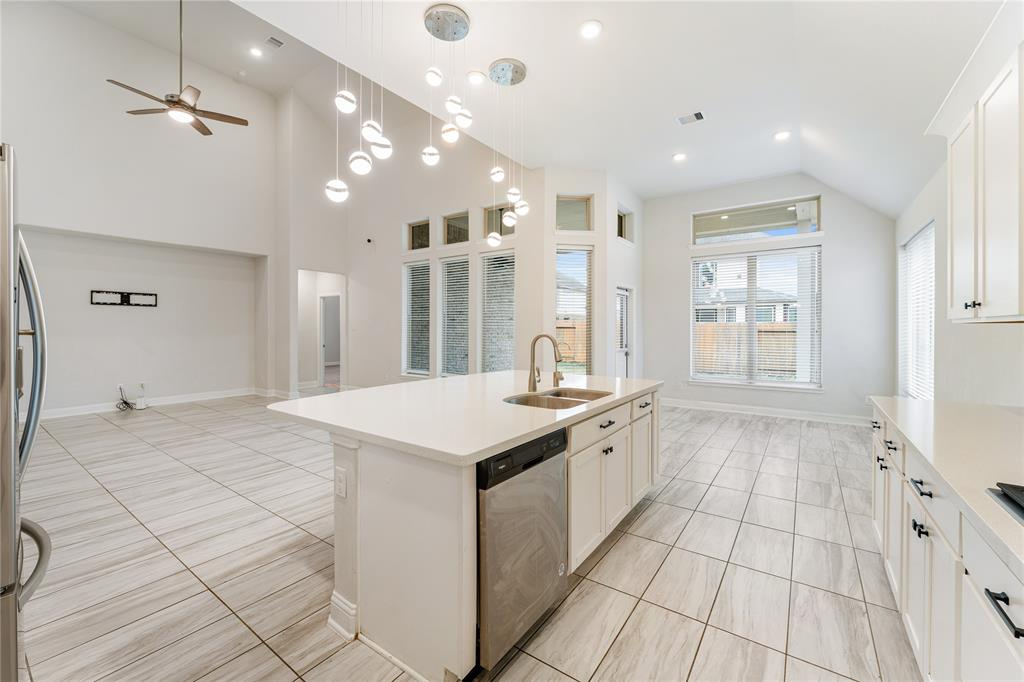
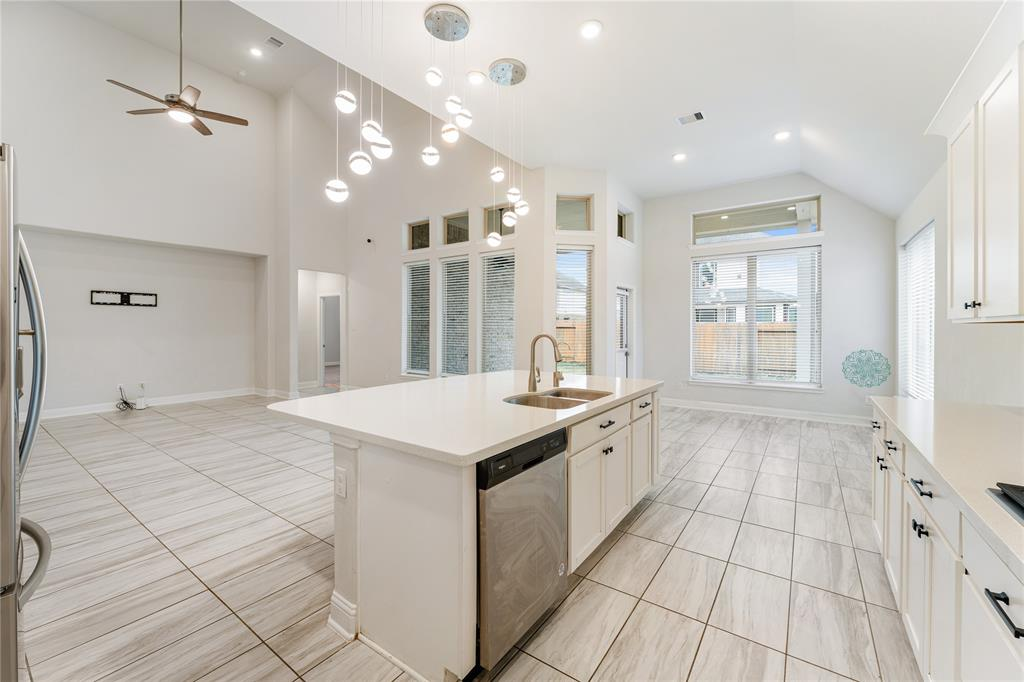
+ wall decoration (865, 367)
